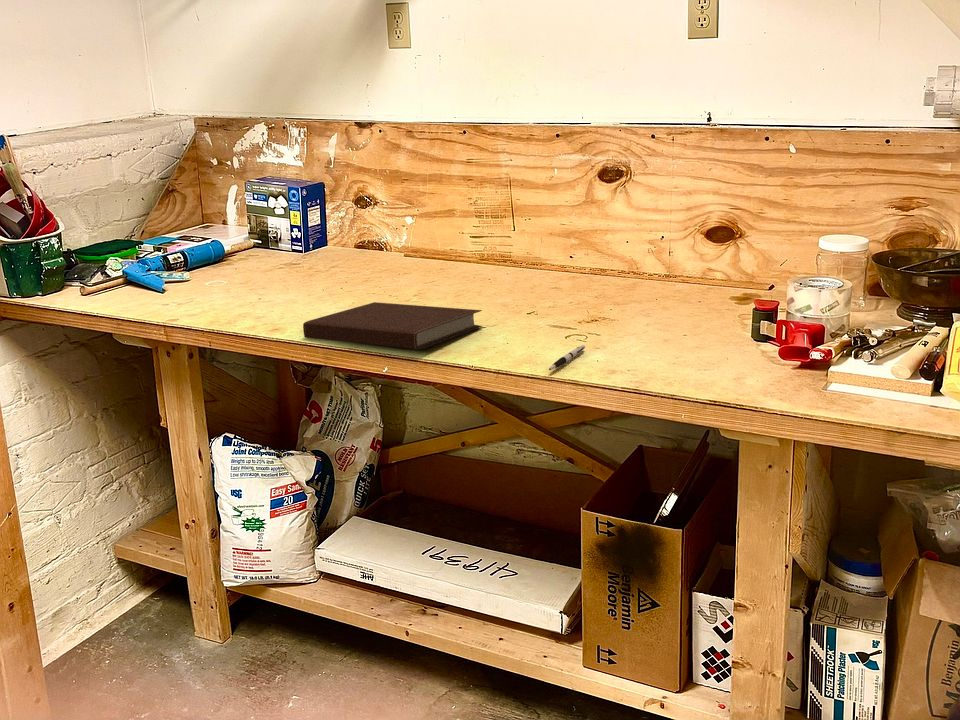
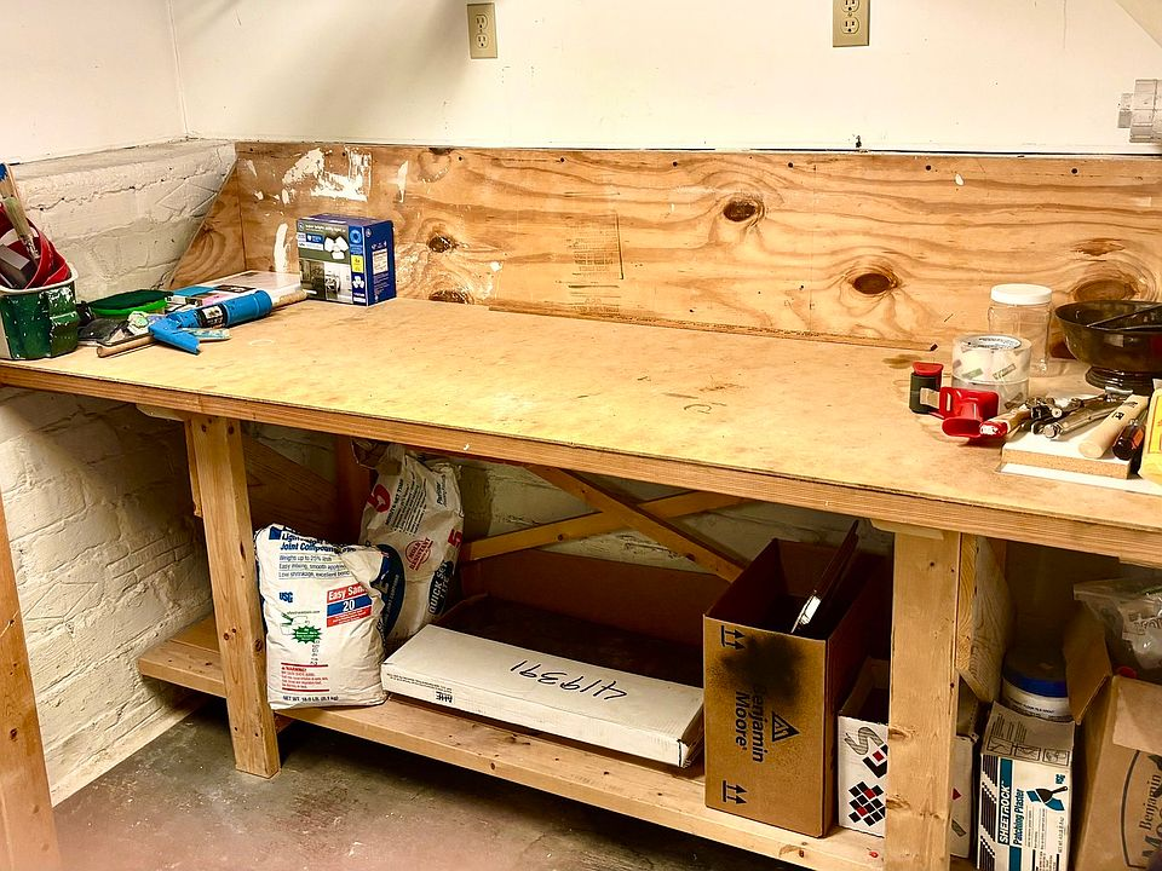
- pen (567, 357)
- notebook (393, 324)
